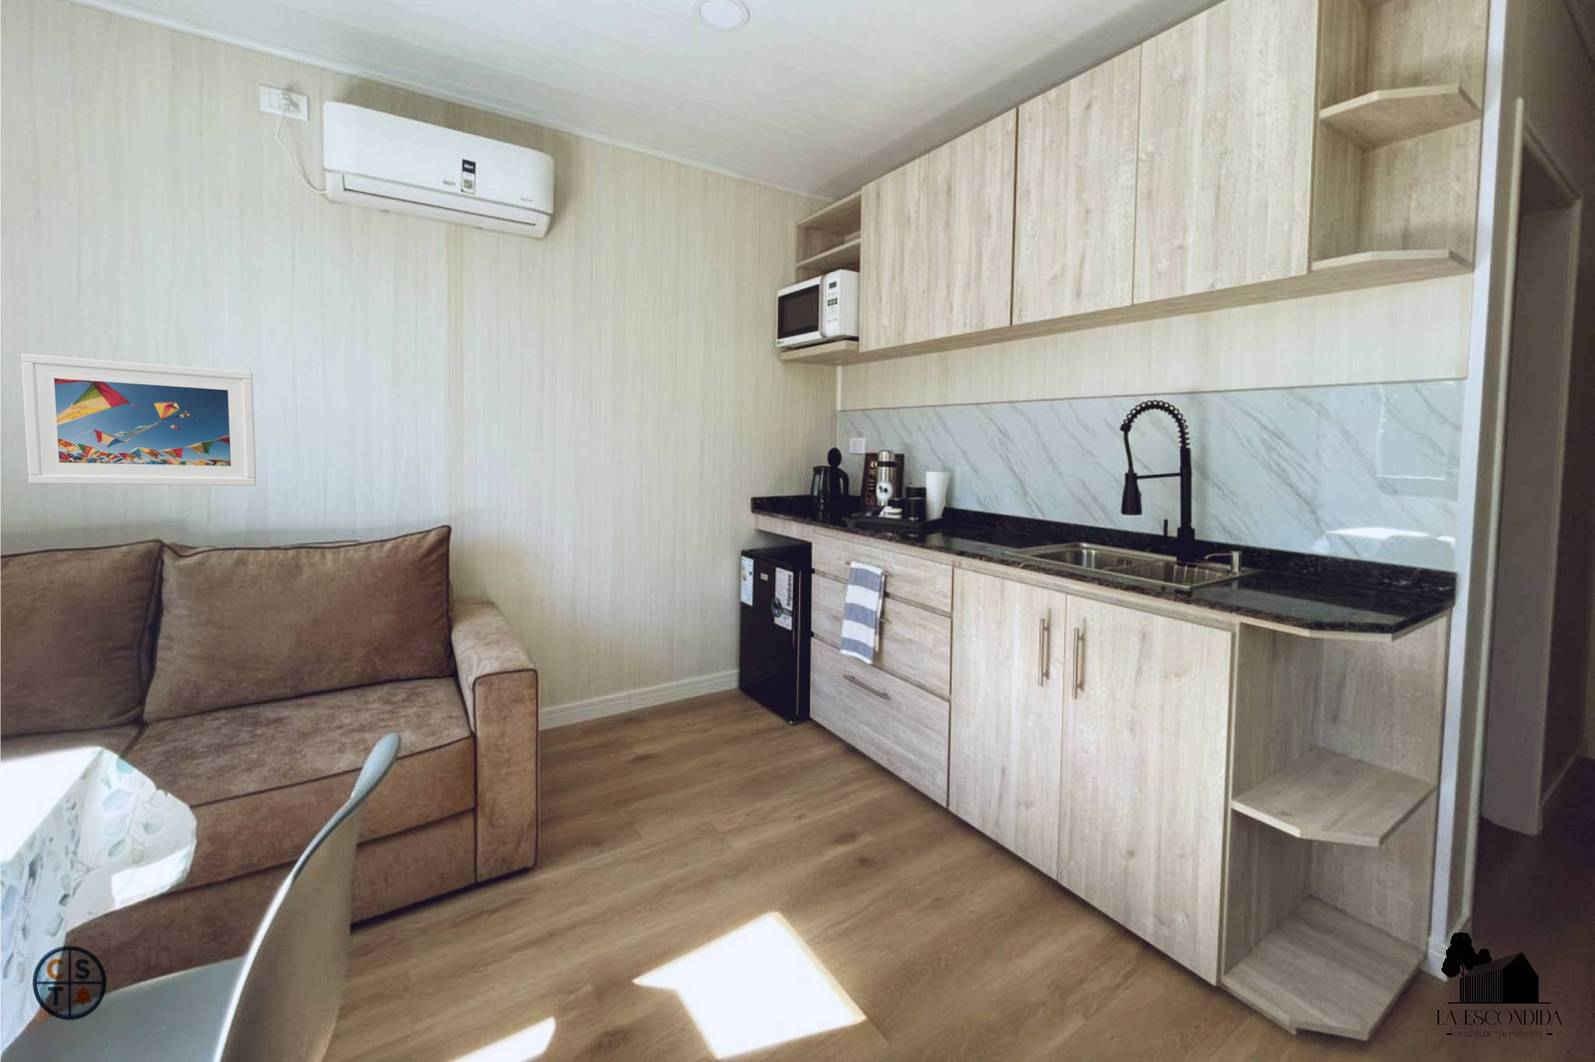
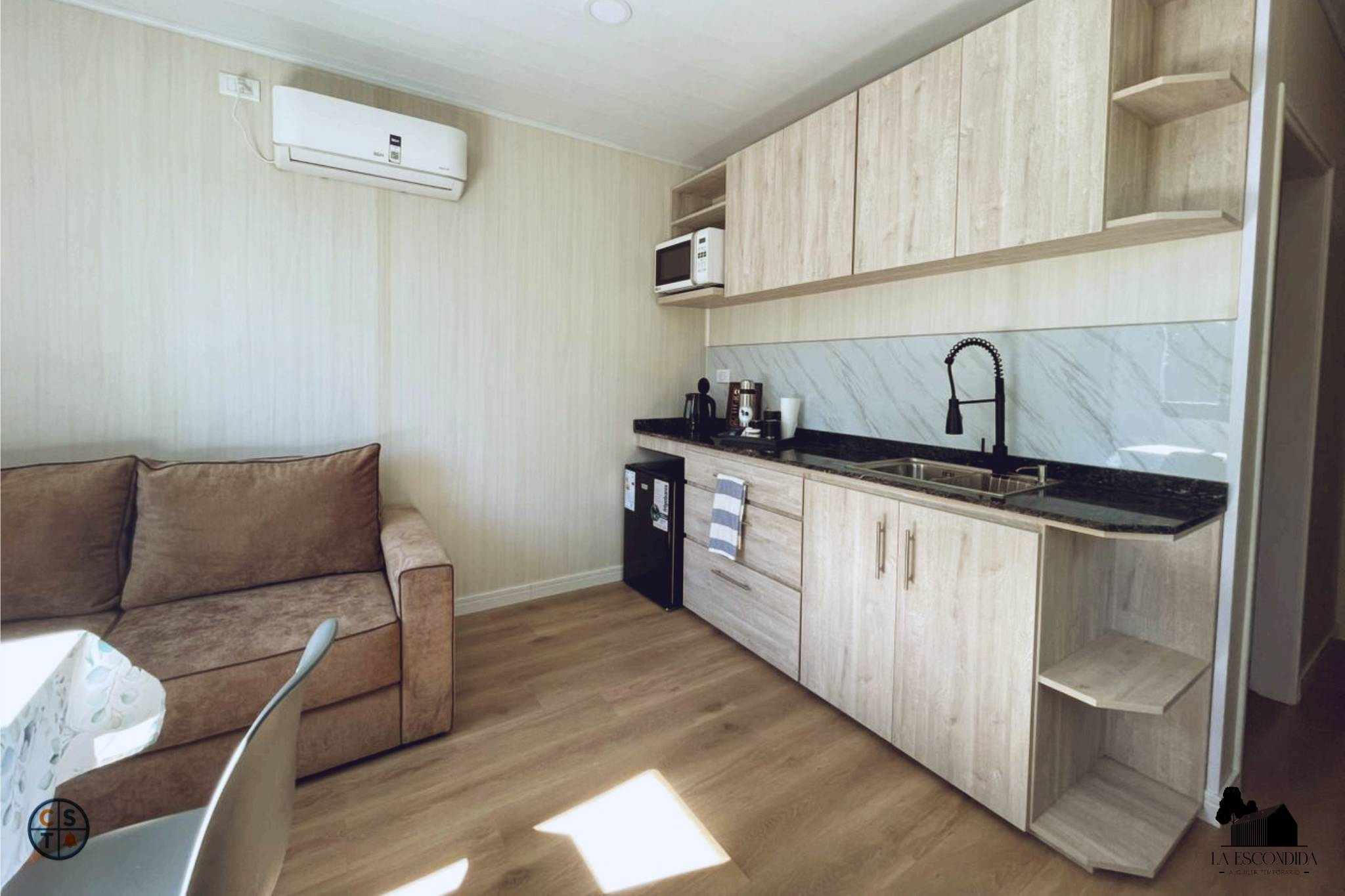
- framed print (147, 424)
